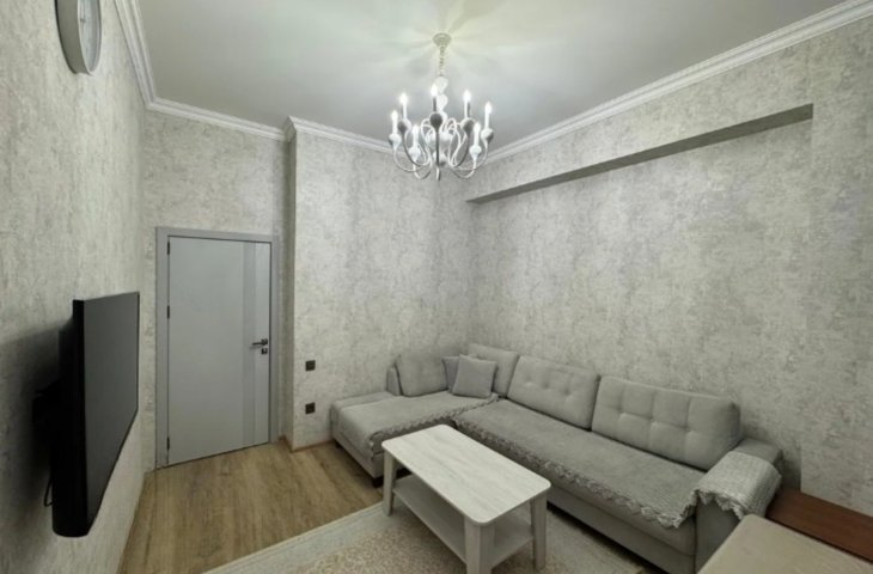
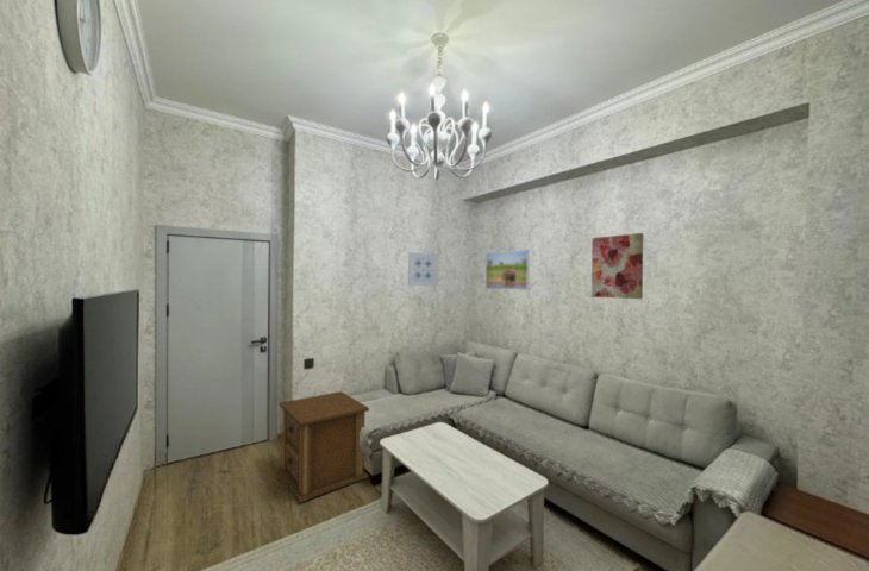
+ wall art (615, 266)
+ side table (323, 439)
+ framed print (506, 270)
+ wall art (423, 269)
